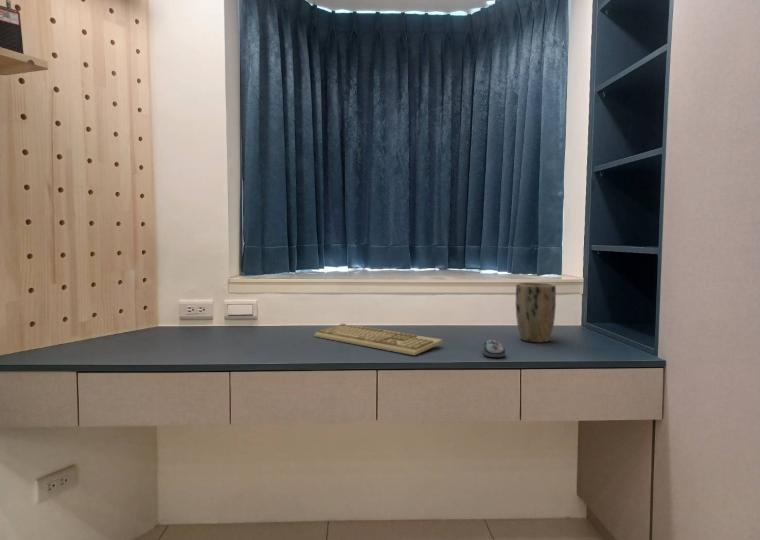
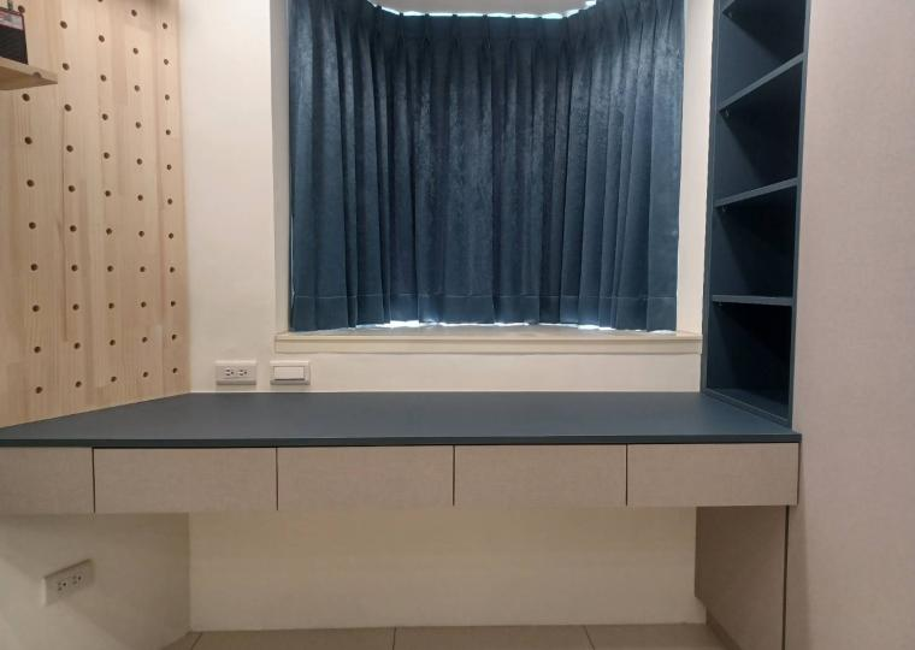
- plant pot (535, 311)
- computer mouse (493, 347)
- keyboard (375, 337)
